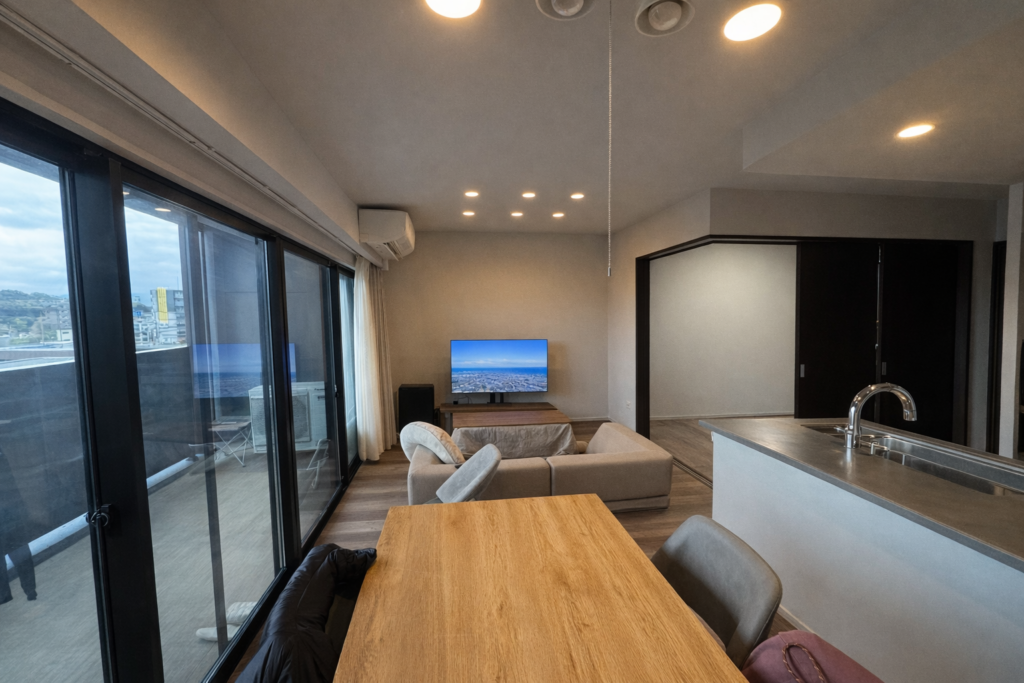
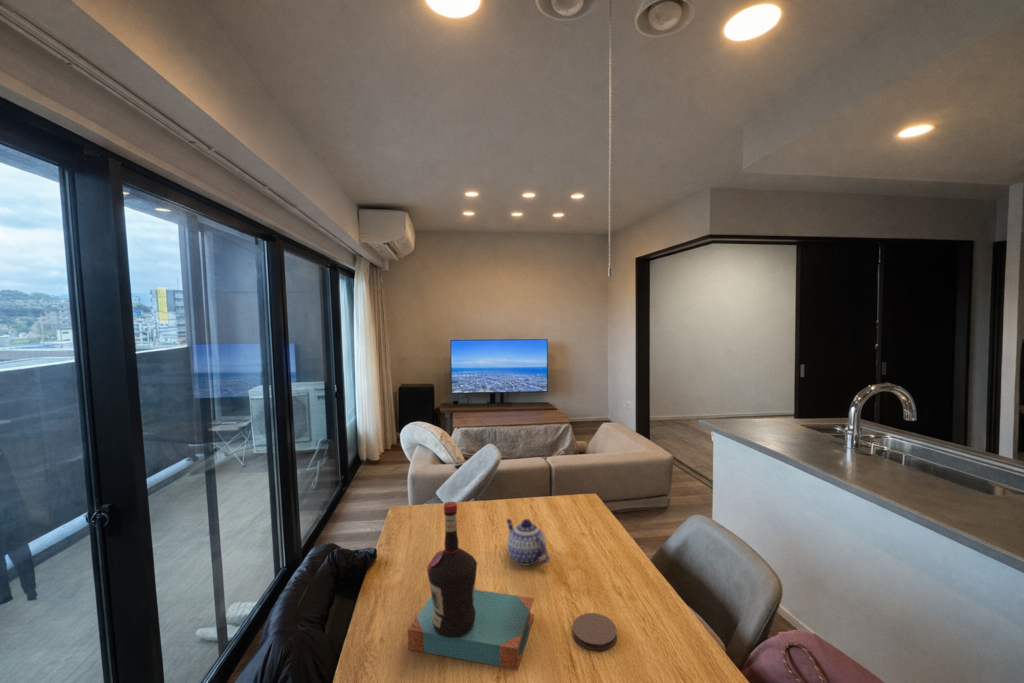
+ coaster (594, 630)
+ bottle (474, 561)
+ teapot (526, 538)
